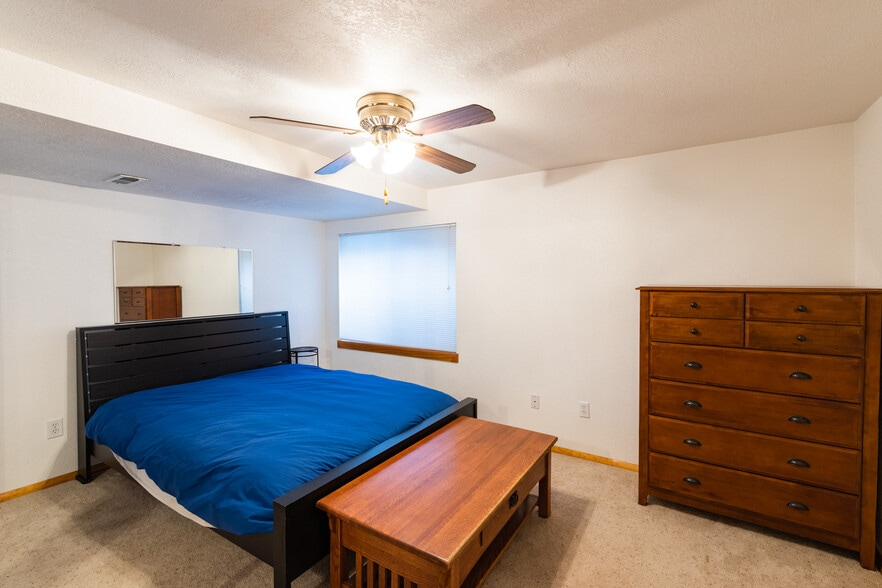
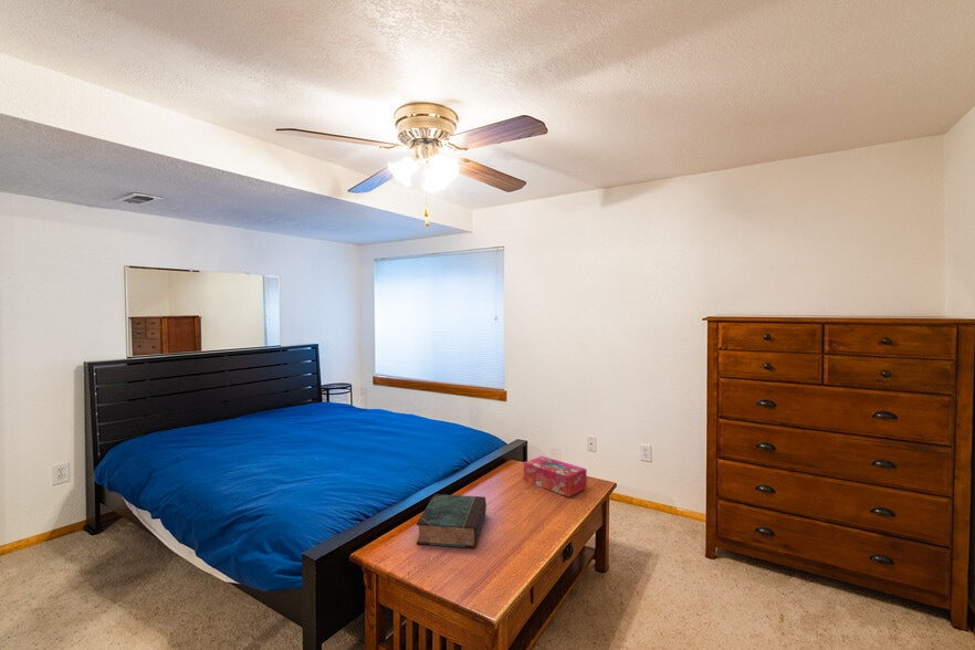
+ tissue box (554, 474)
+ book (453, 518)
